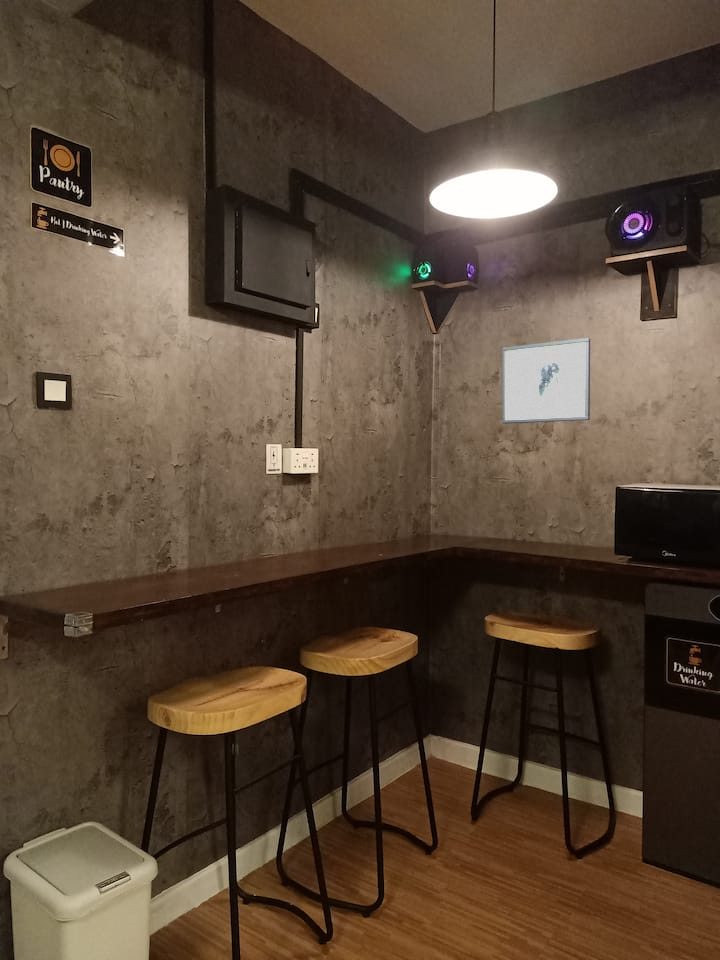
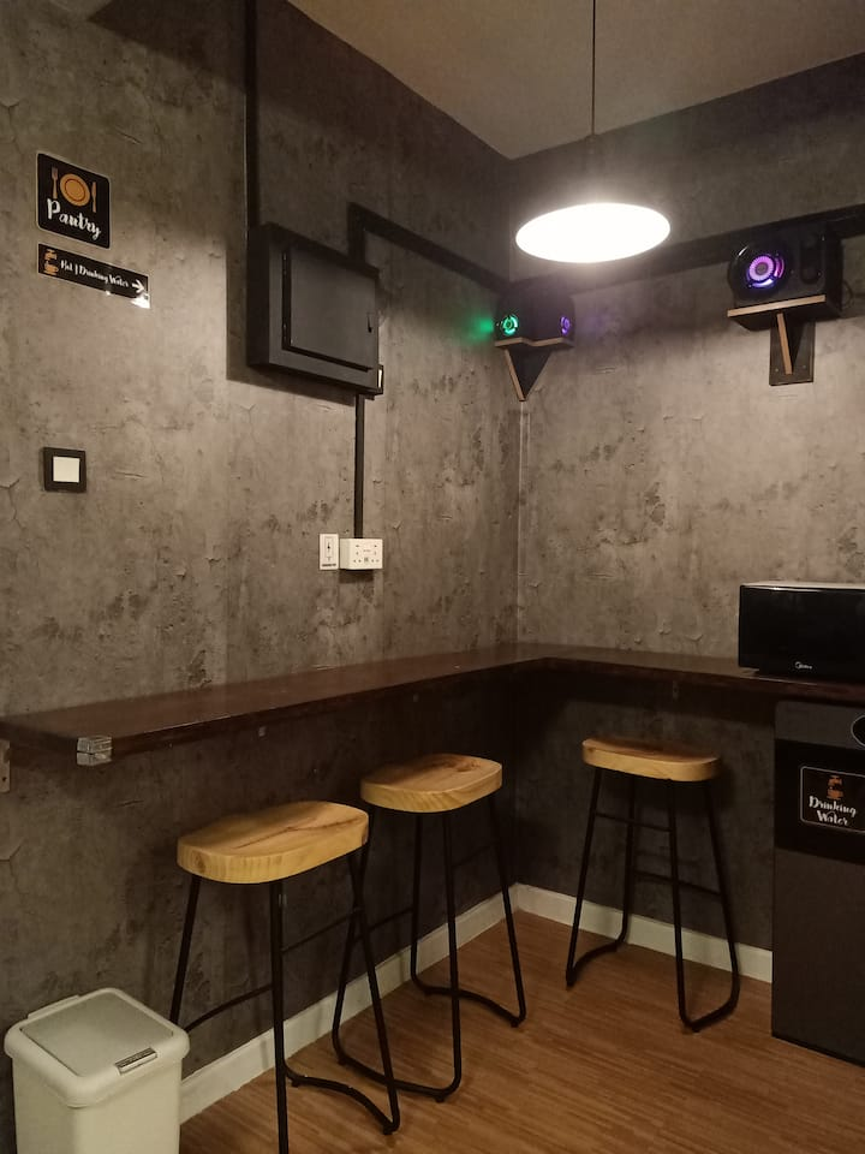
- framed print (544, 382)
